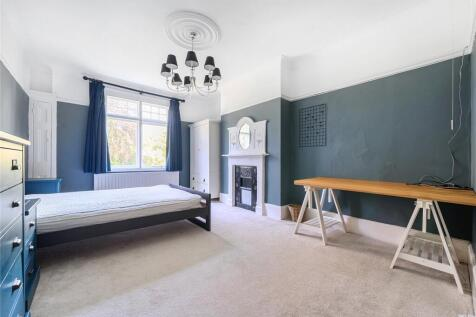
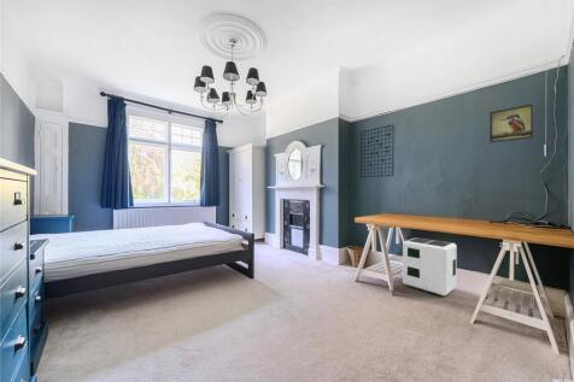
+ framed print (510, 124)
+ air purifier (428, 264)
